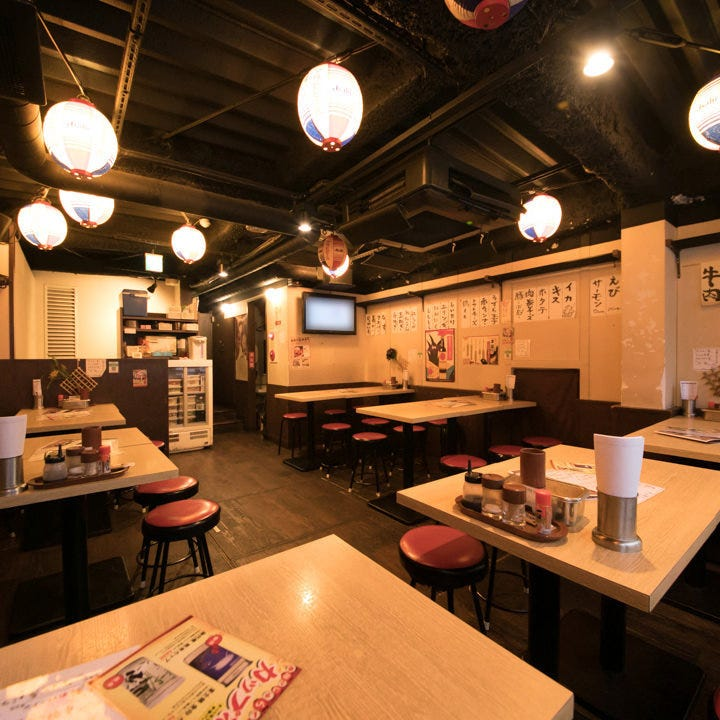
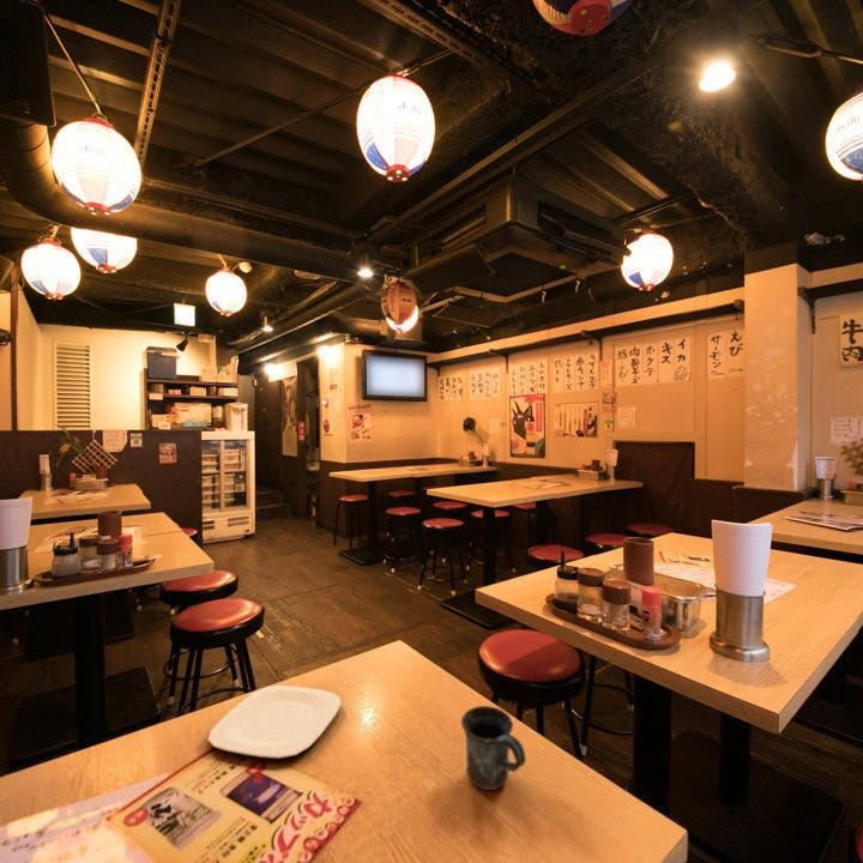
+ plate (278, 719)
+ mug (490, 755)
